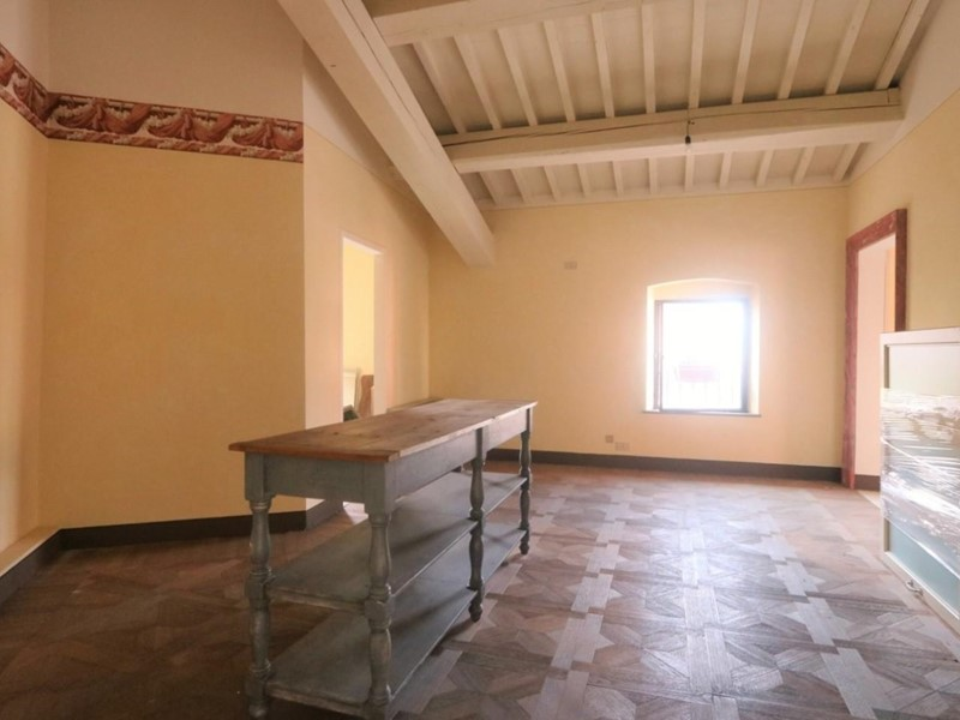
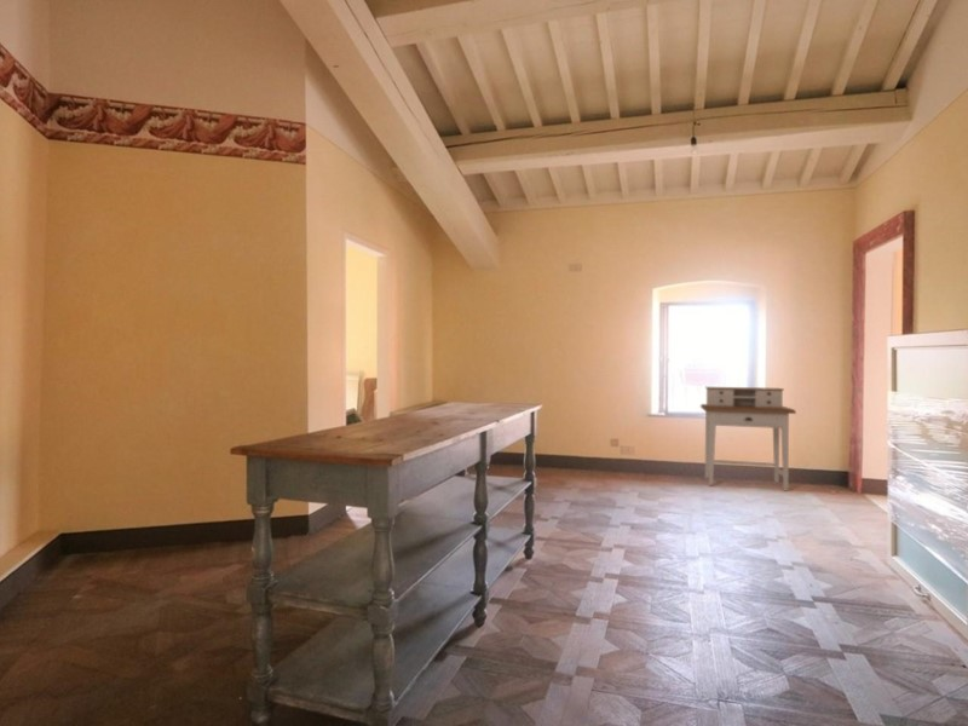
+ desk (744, 426)
